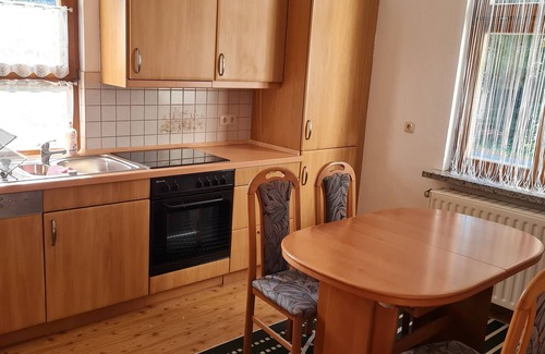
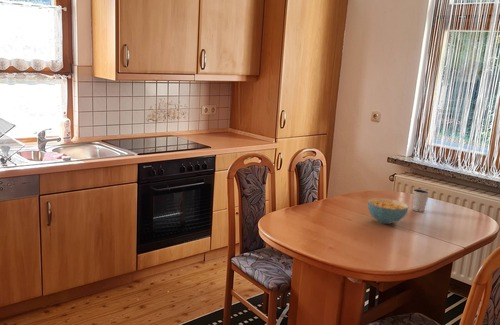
+ cereal bowl (386, 212)
+ dixie cup (419, 200)
